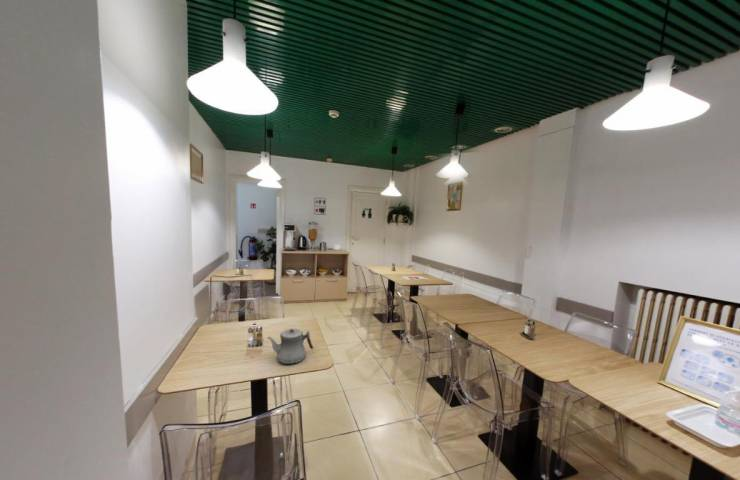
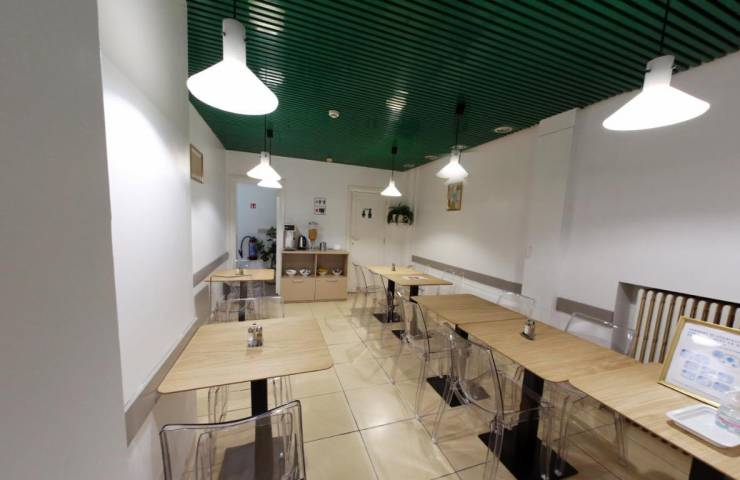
- teapot (290, 343)
